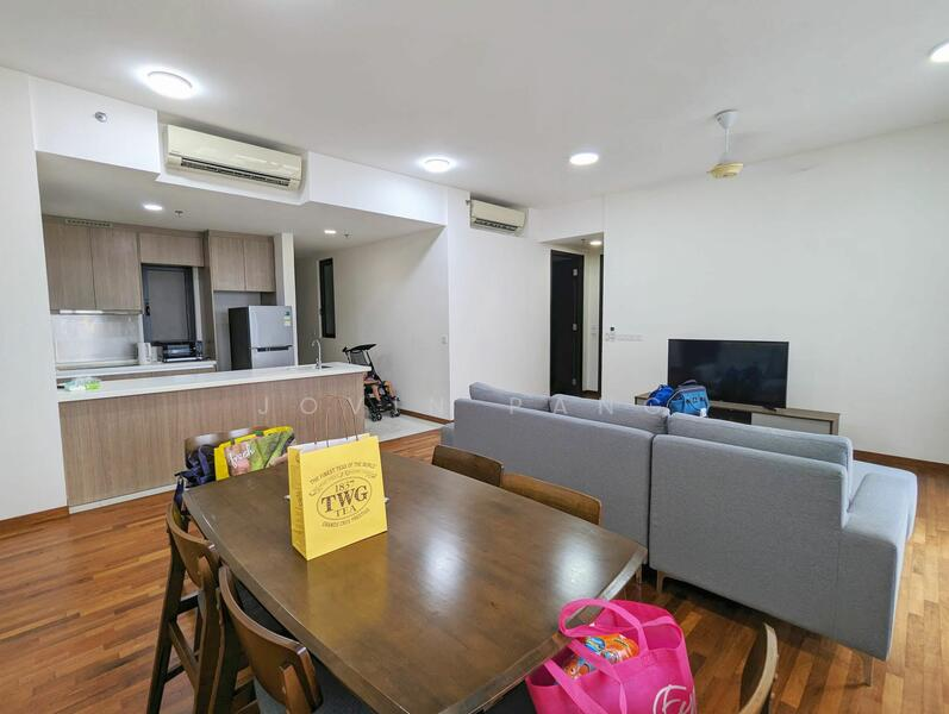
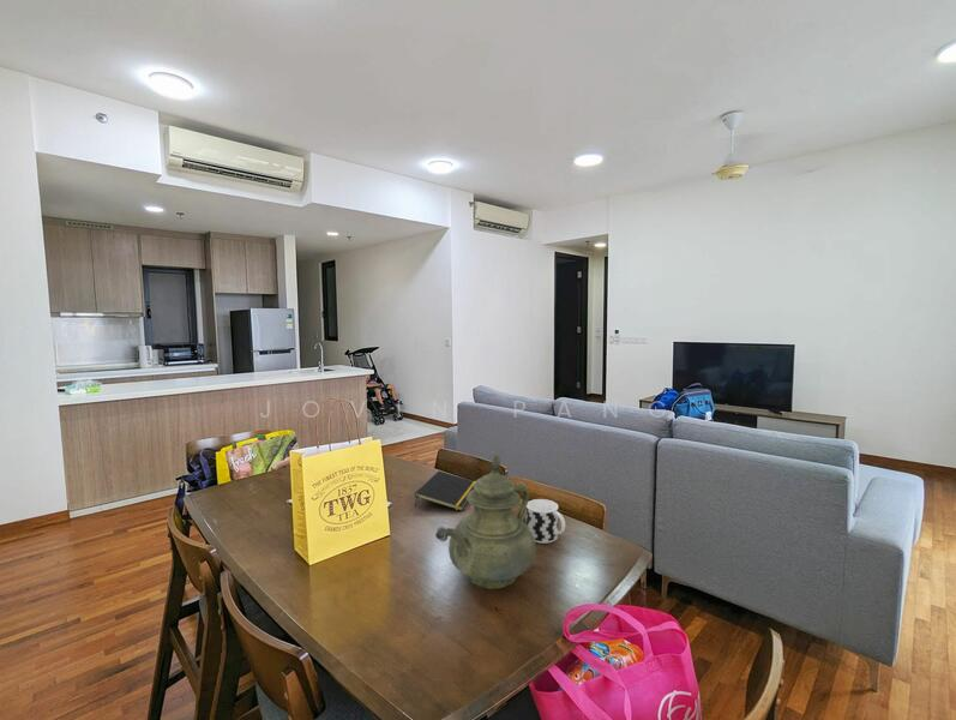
+ teapot (487, 517)
+ cup (546, 522)
+ notepad (449, 488)
